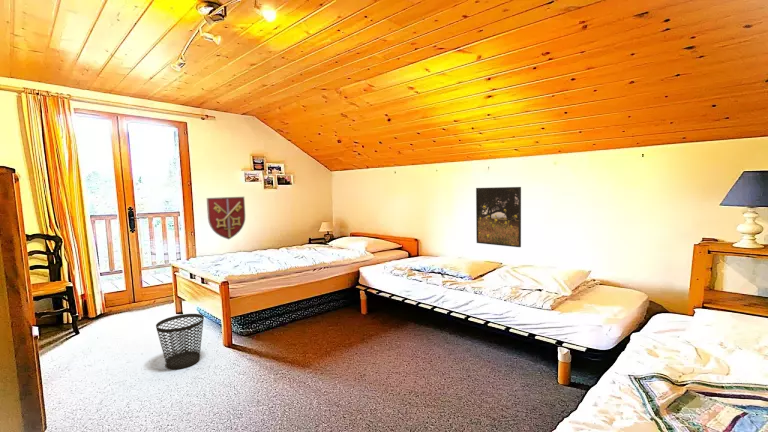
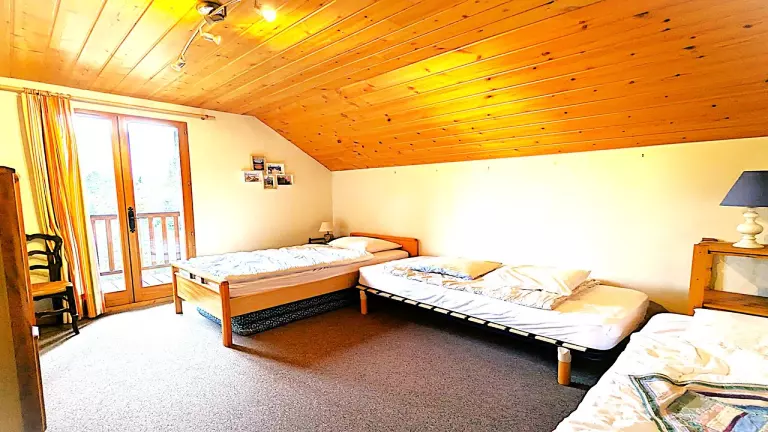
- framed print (497, 216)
- decorative shield (228, 218)
- wastebasket (181, 341)
